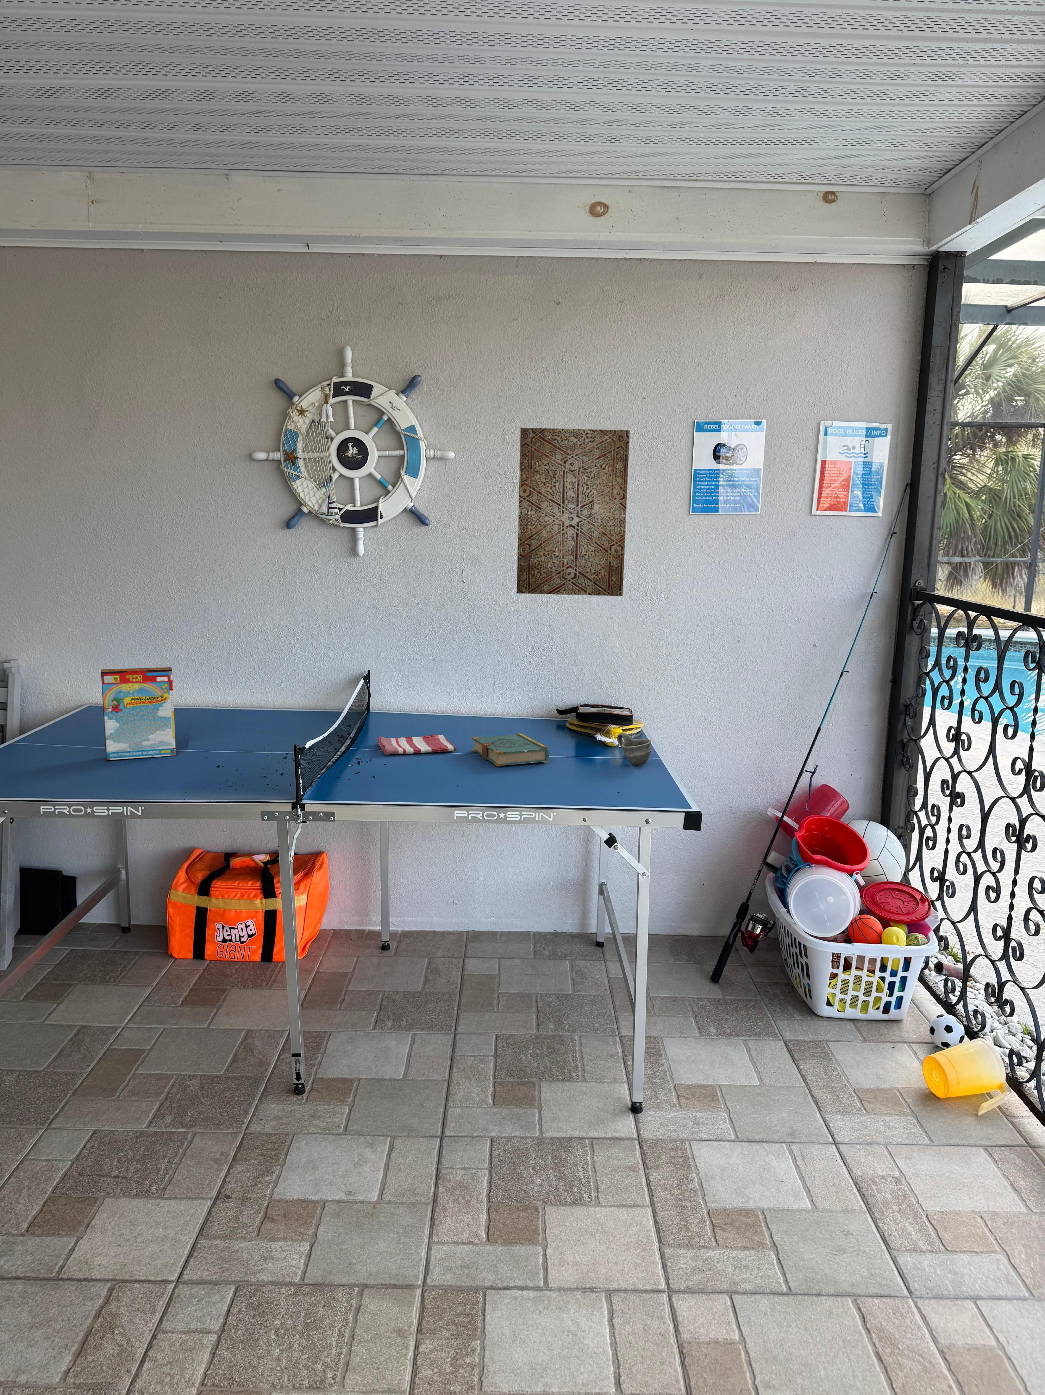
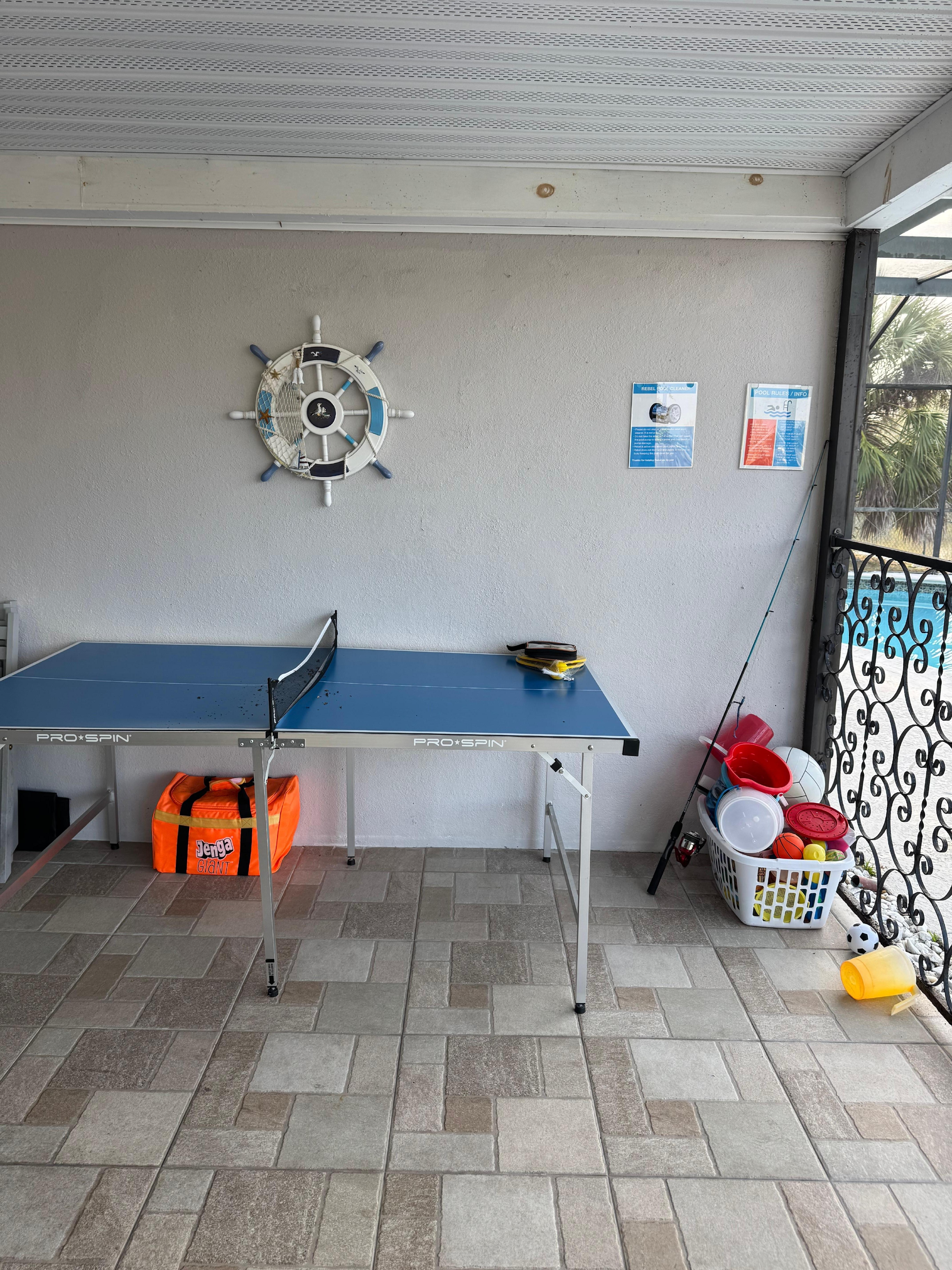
- dish towel (416, 744)
- wall art (572, 513)
- cereal box (138, 713)
- cup (634, 749)
- book (509, 749)
